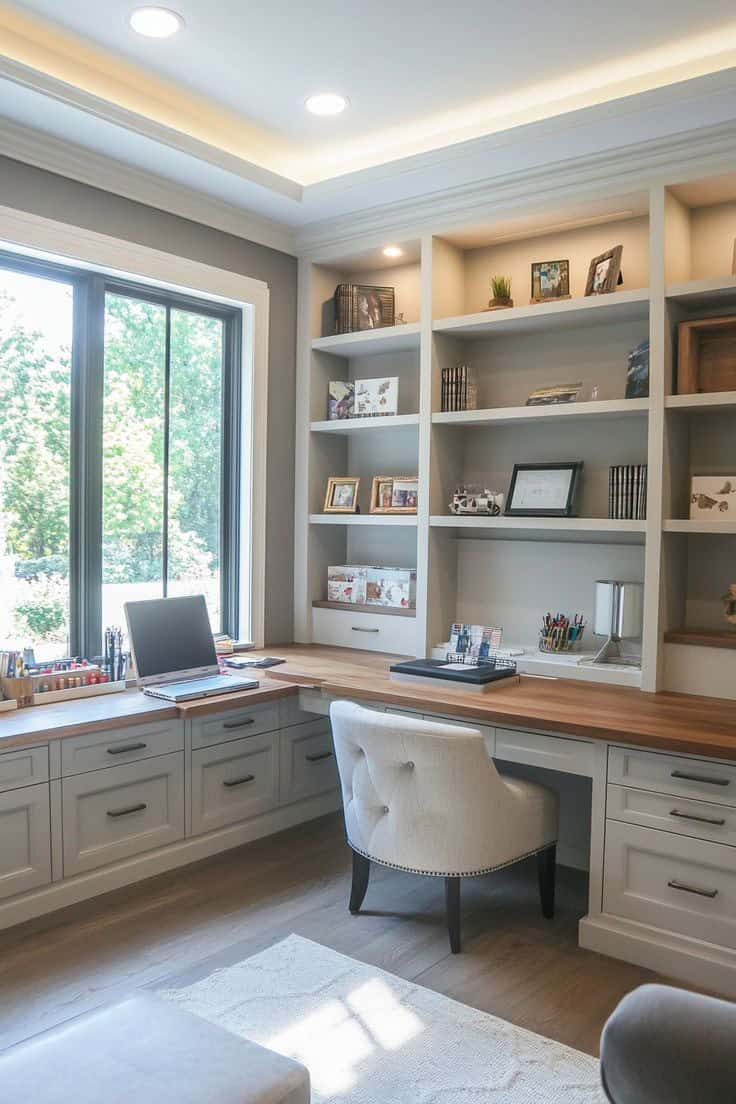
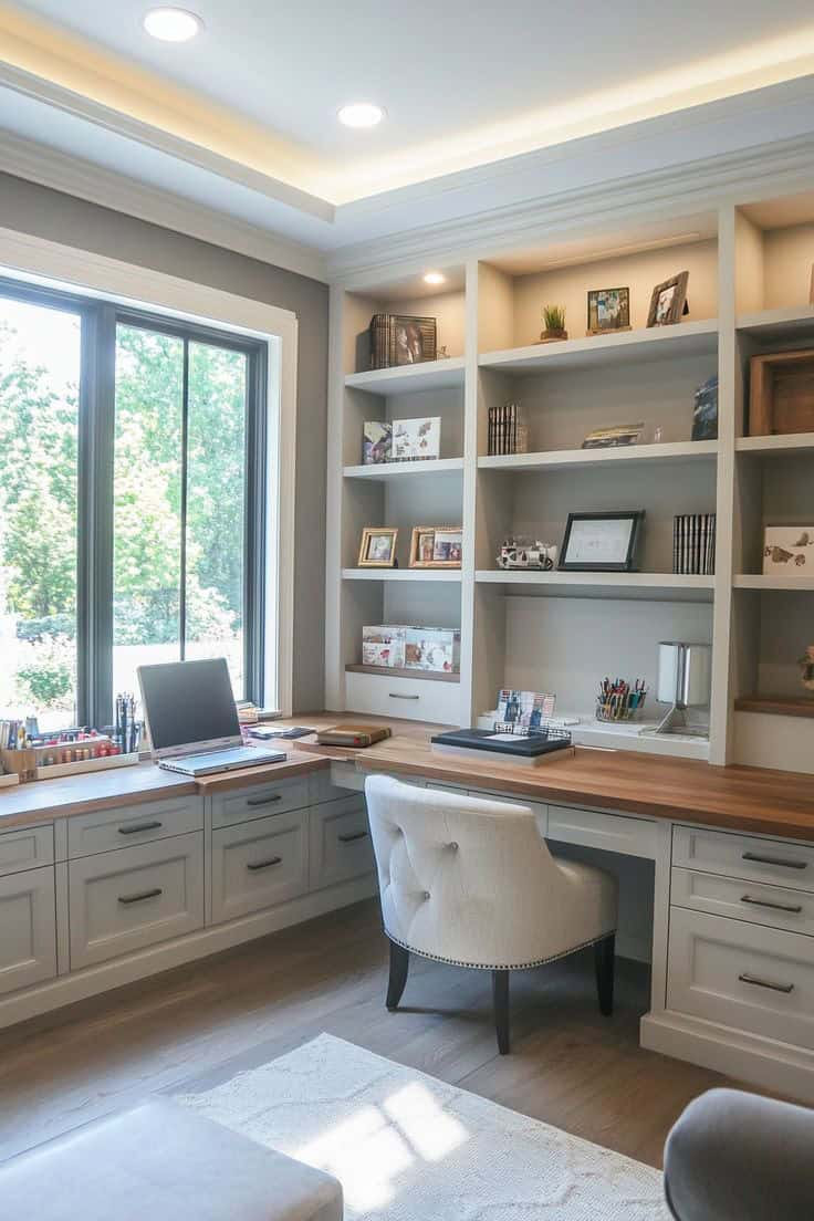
+ notebook (353, 734)
